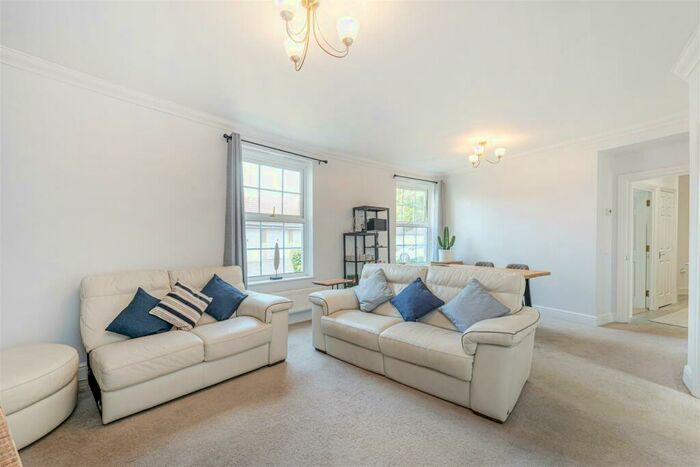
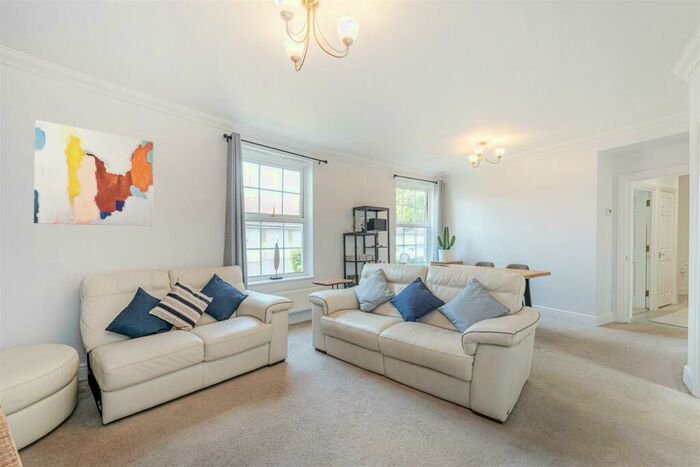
+ wall art (99, 178)
